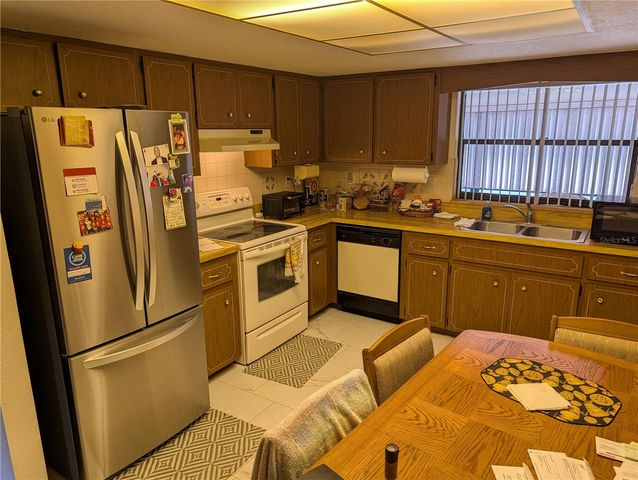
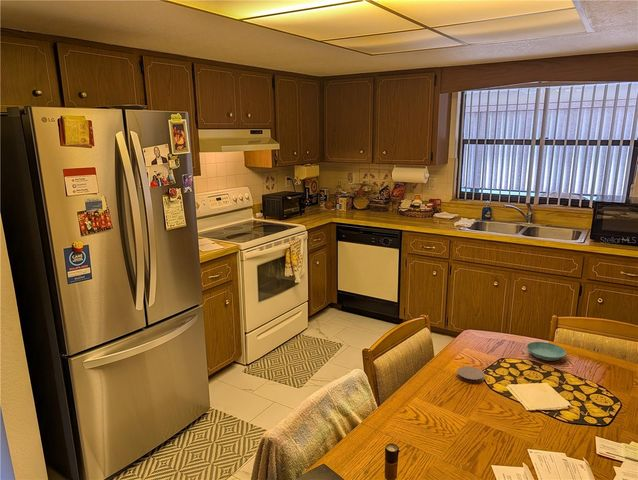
+ coaster (470, 374)
+ saucer (545, 352)
